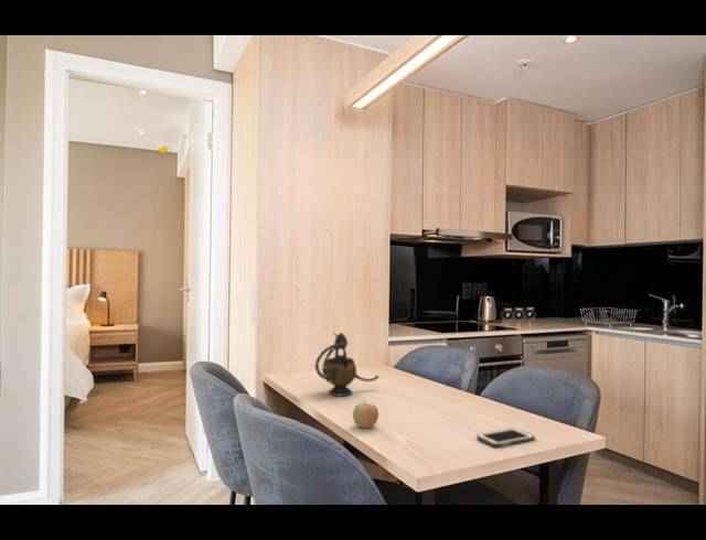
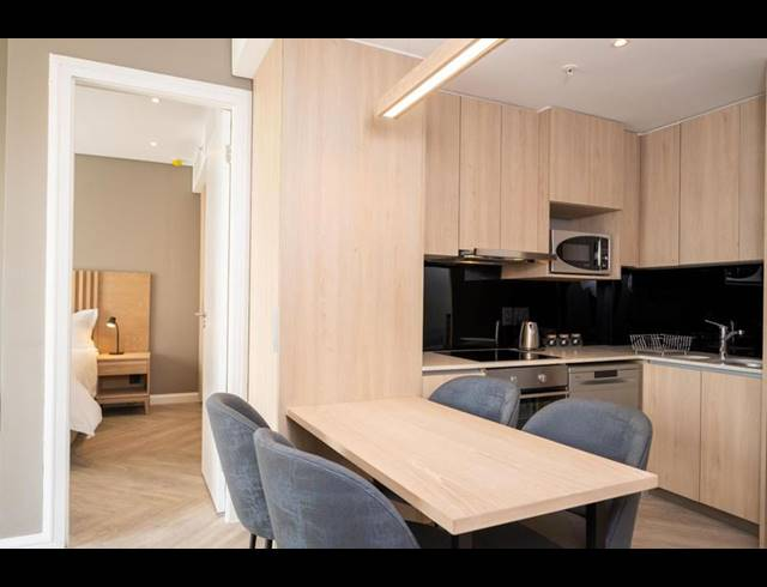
- cell phone (505, 436)
- fruit (365, 412)
- teapot (349, 361)
